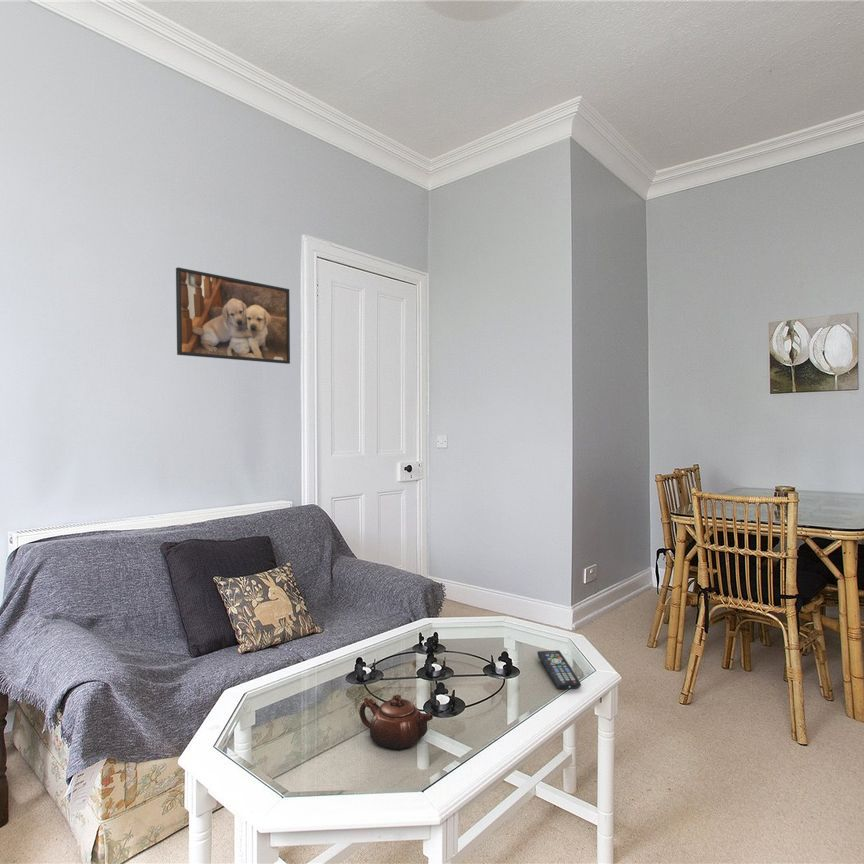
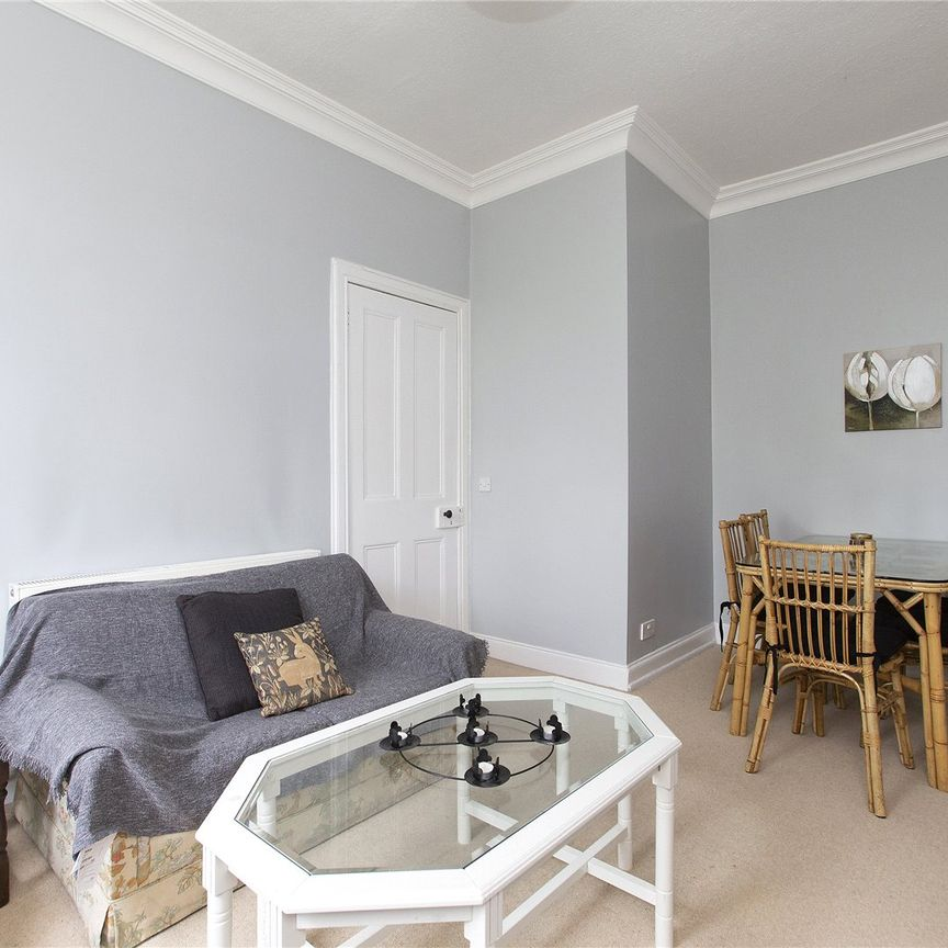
- teapot (395, 716)
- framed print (237, 319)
- remote control (557, 667)
